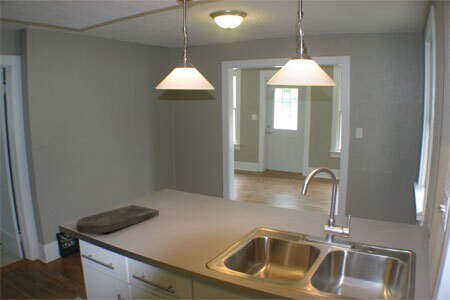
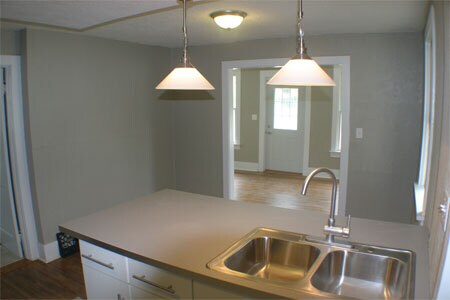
- cutting board (115, 218)
